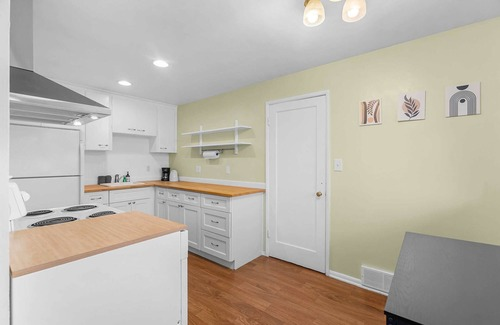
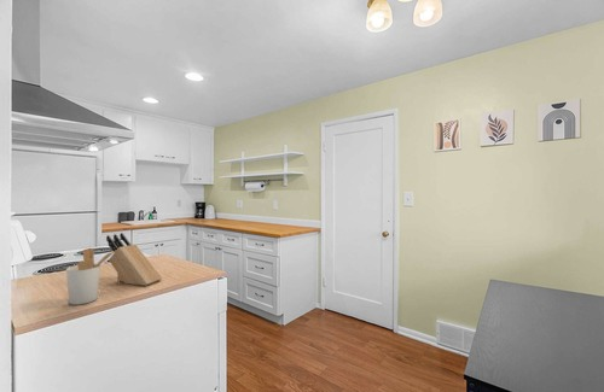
+ knife block (132, 257)
+ utensil holder (92, 274)
